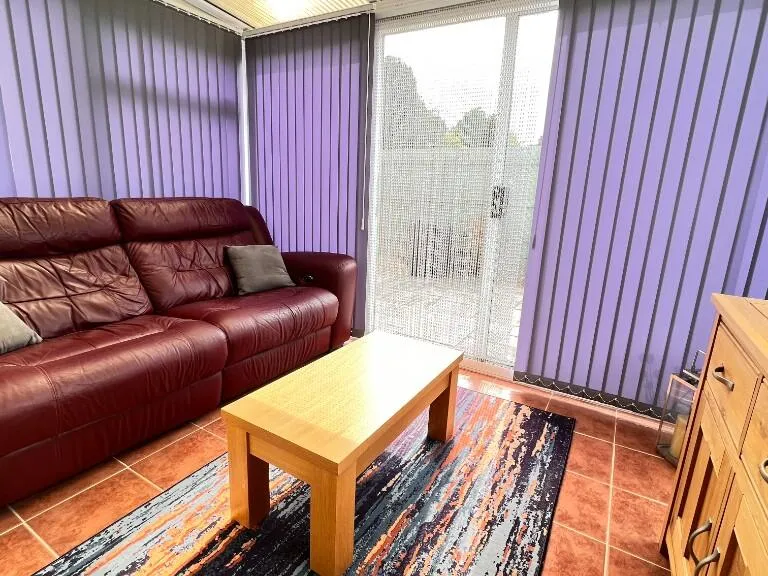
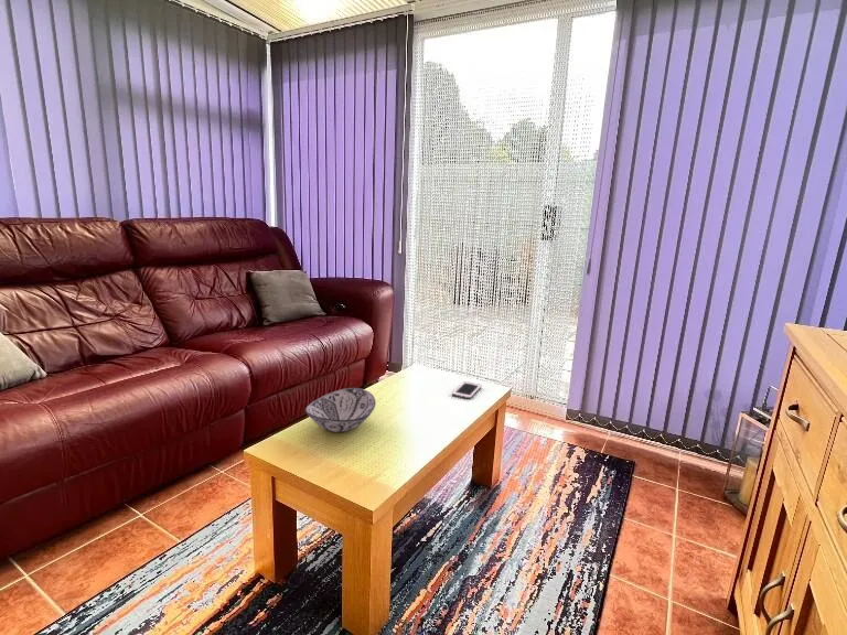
+ cell phone (467, 389)
+ decorative bowl (341, 413)
